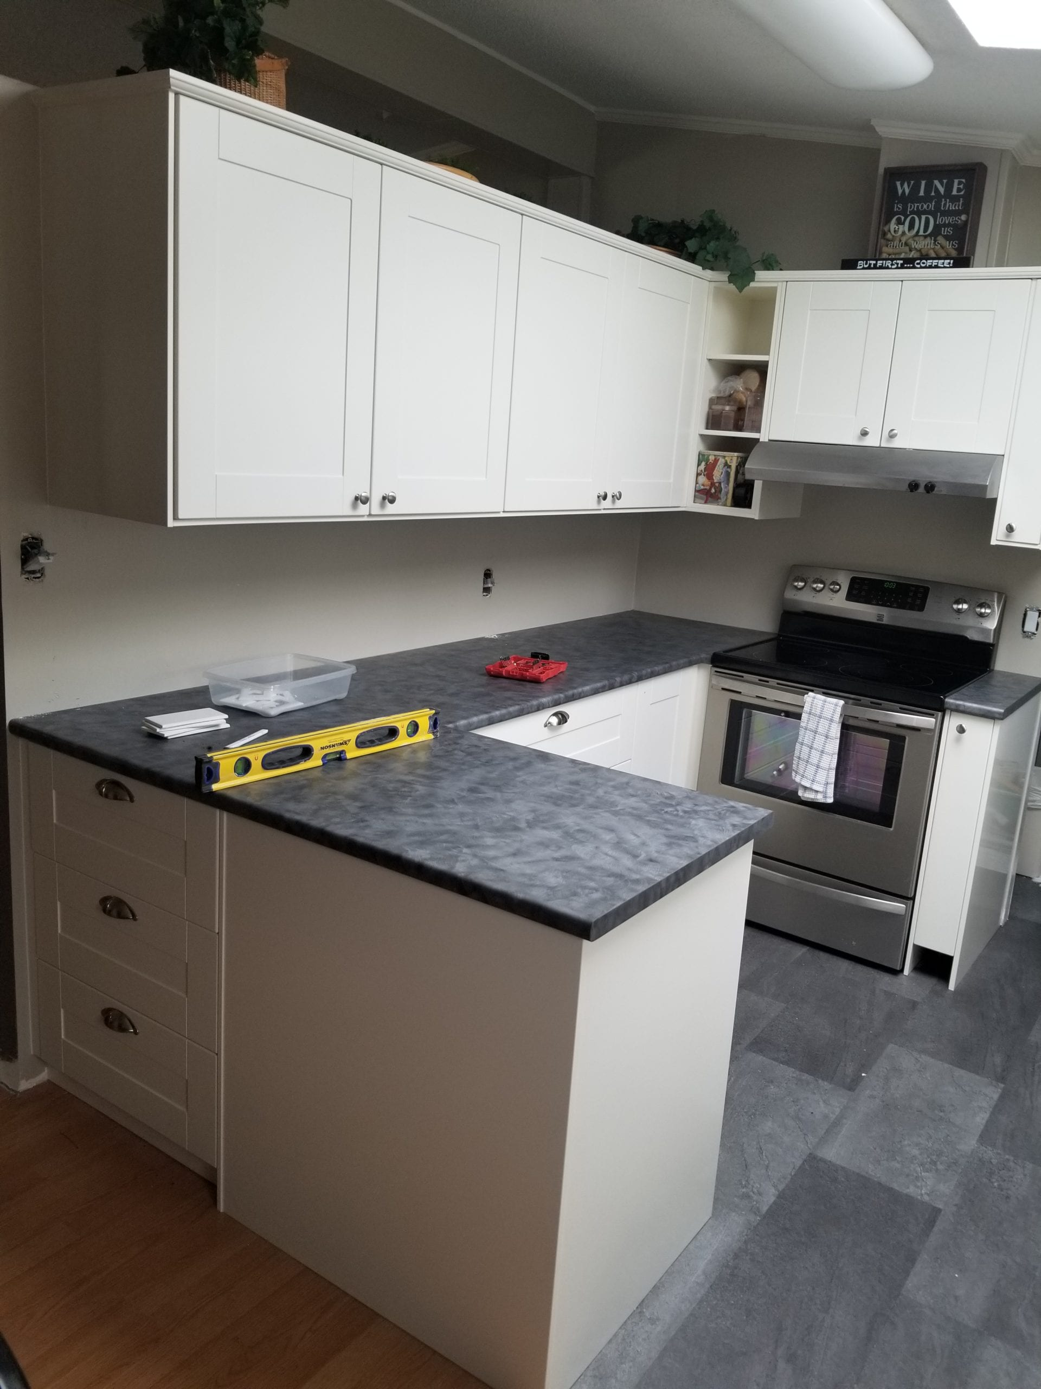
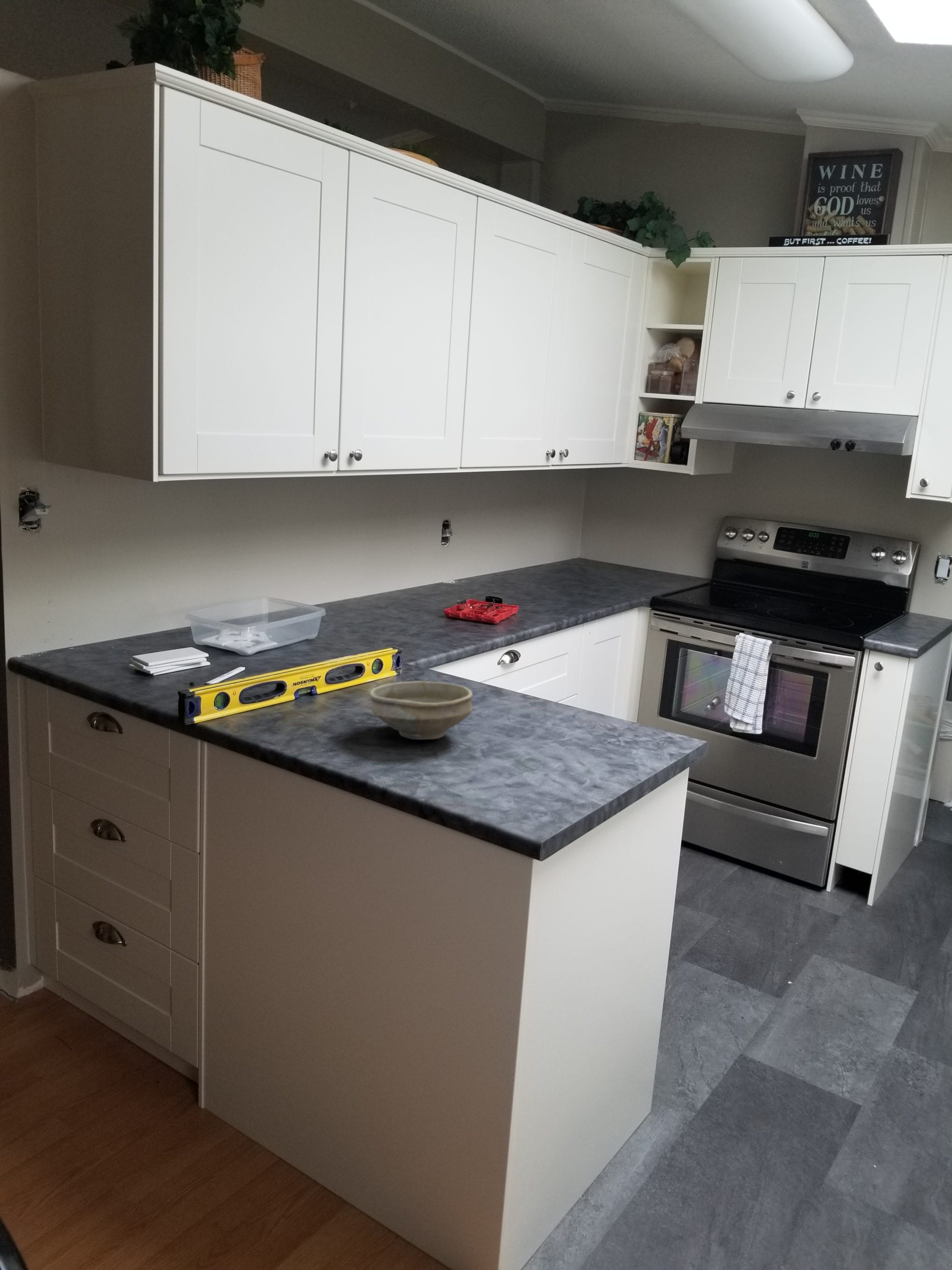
+ bowl (420, 712)
